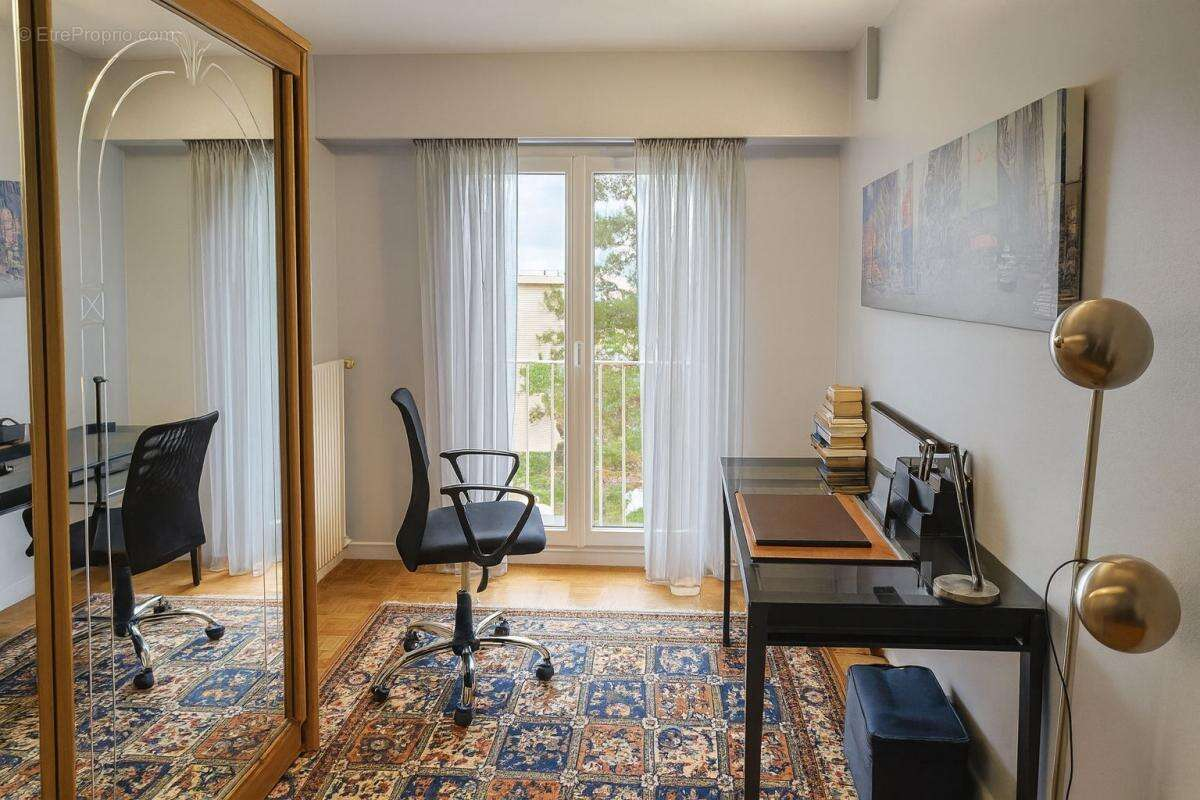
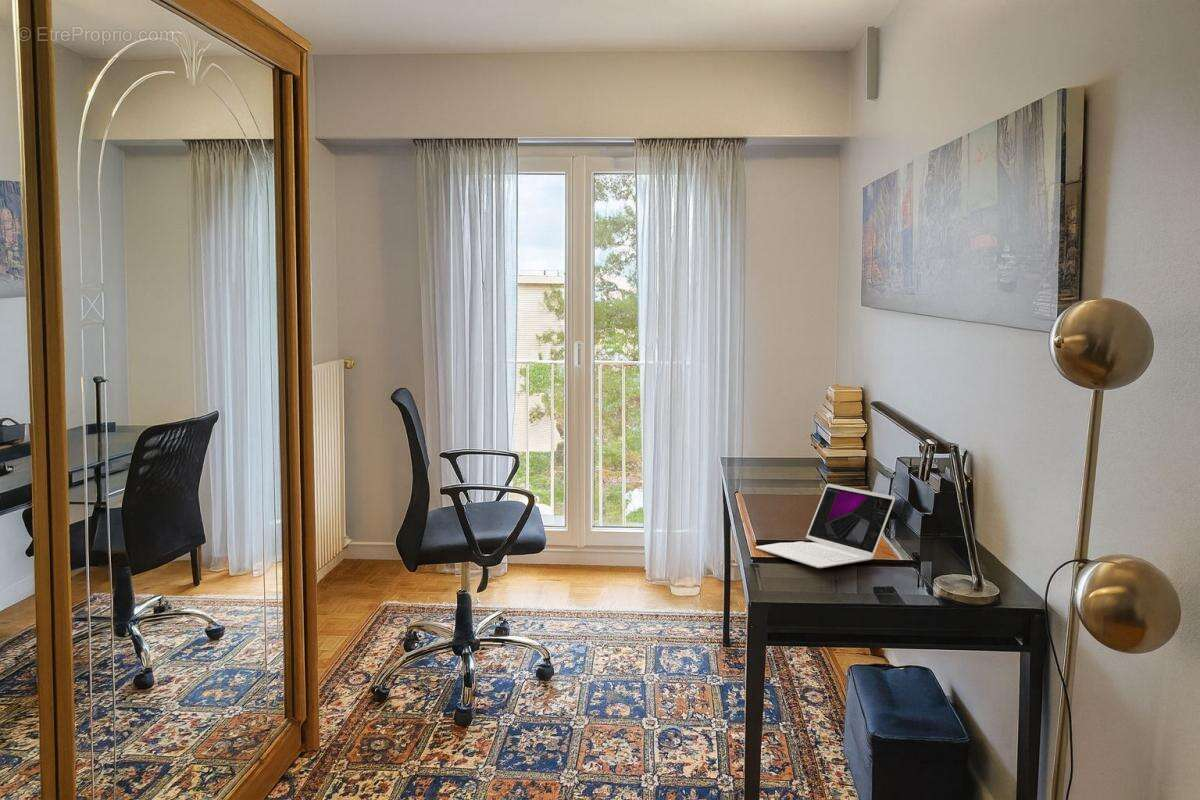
+ laptop (824, 519)
